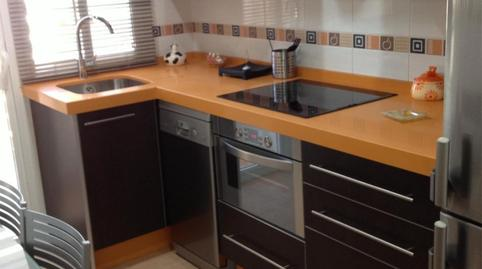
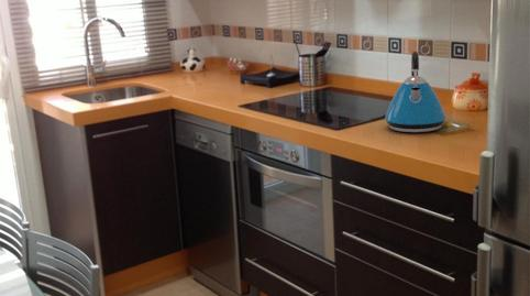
+ kettle (415, 89)
